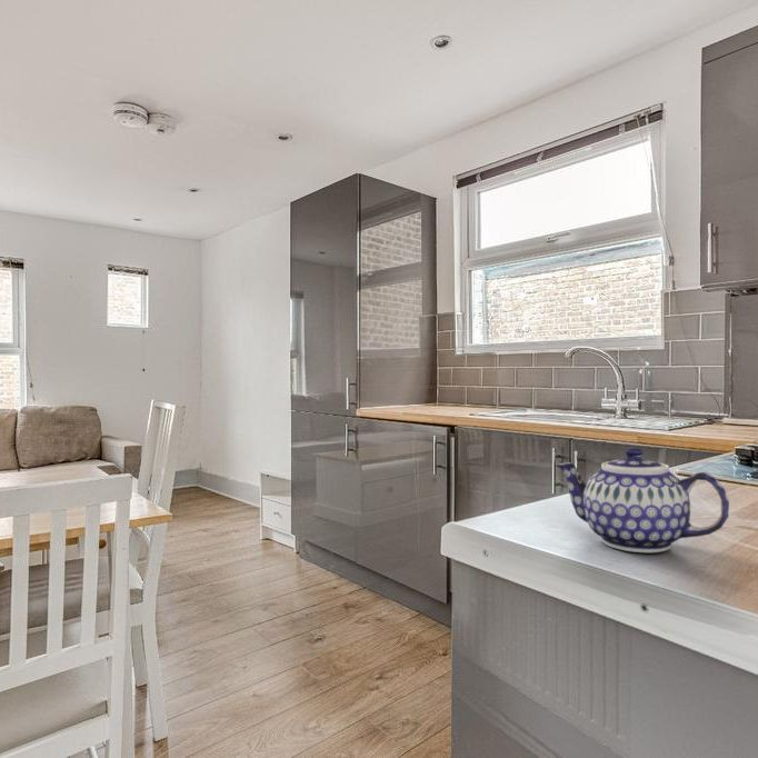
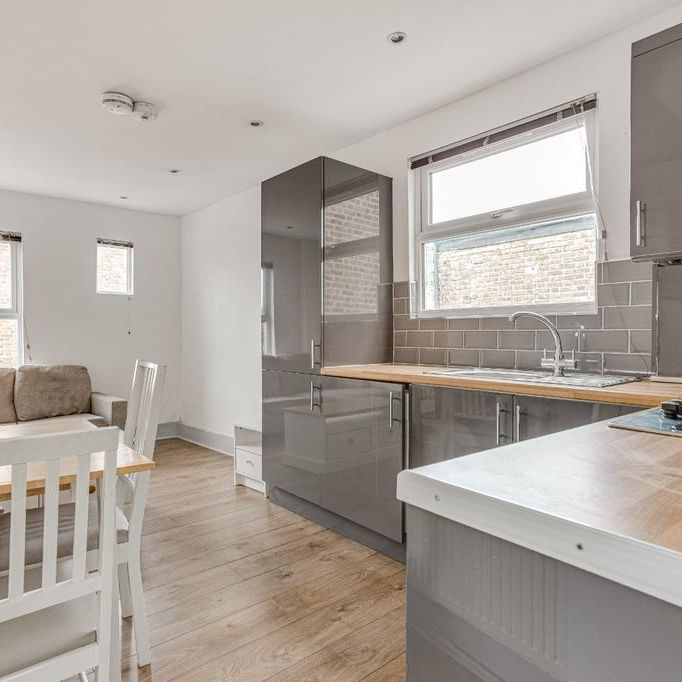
- teapot (634, 495)
